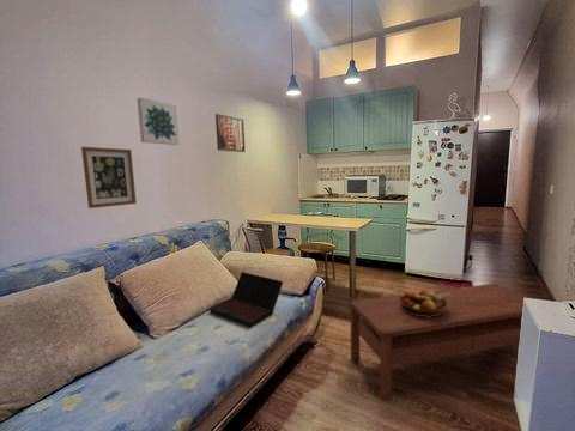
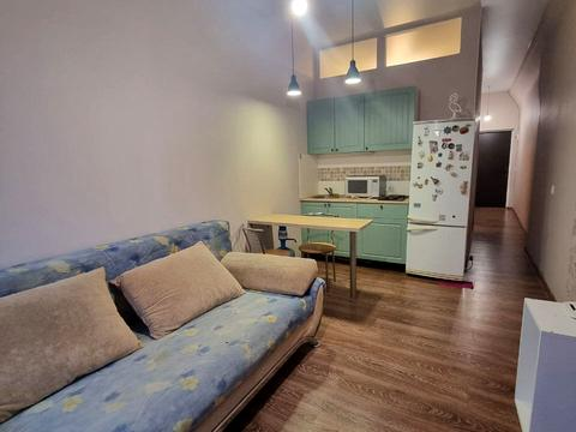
- fruit bowl (423, 298)
- wall art (110, 177)
- wall art (159, 122)
- laptop (246, 296)
- coffee table (447, 333)
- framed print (230, 134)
